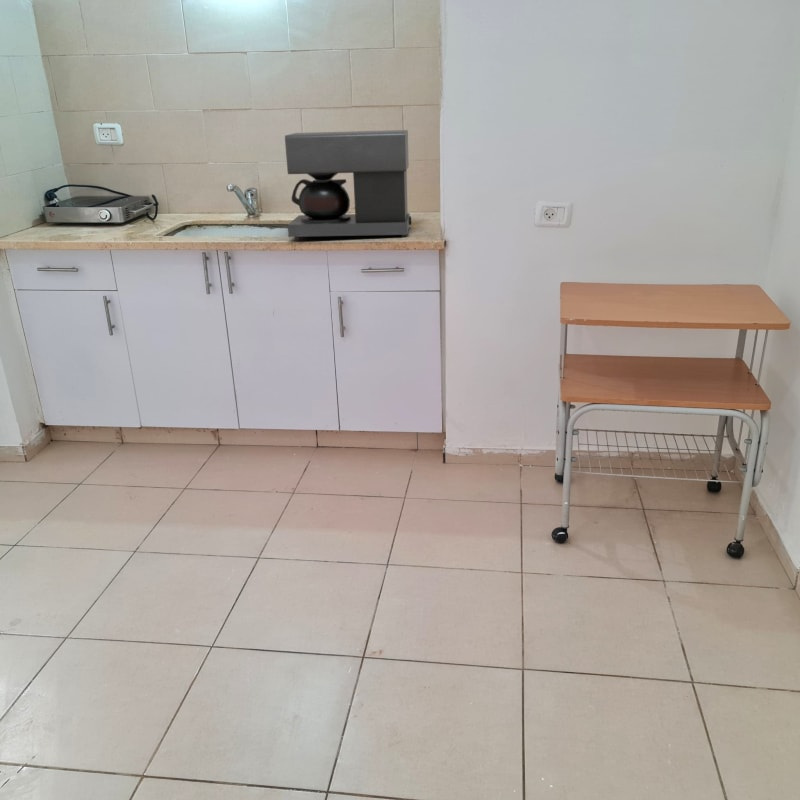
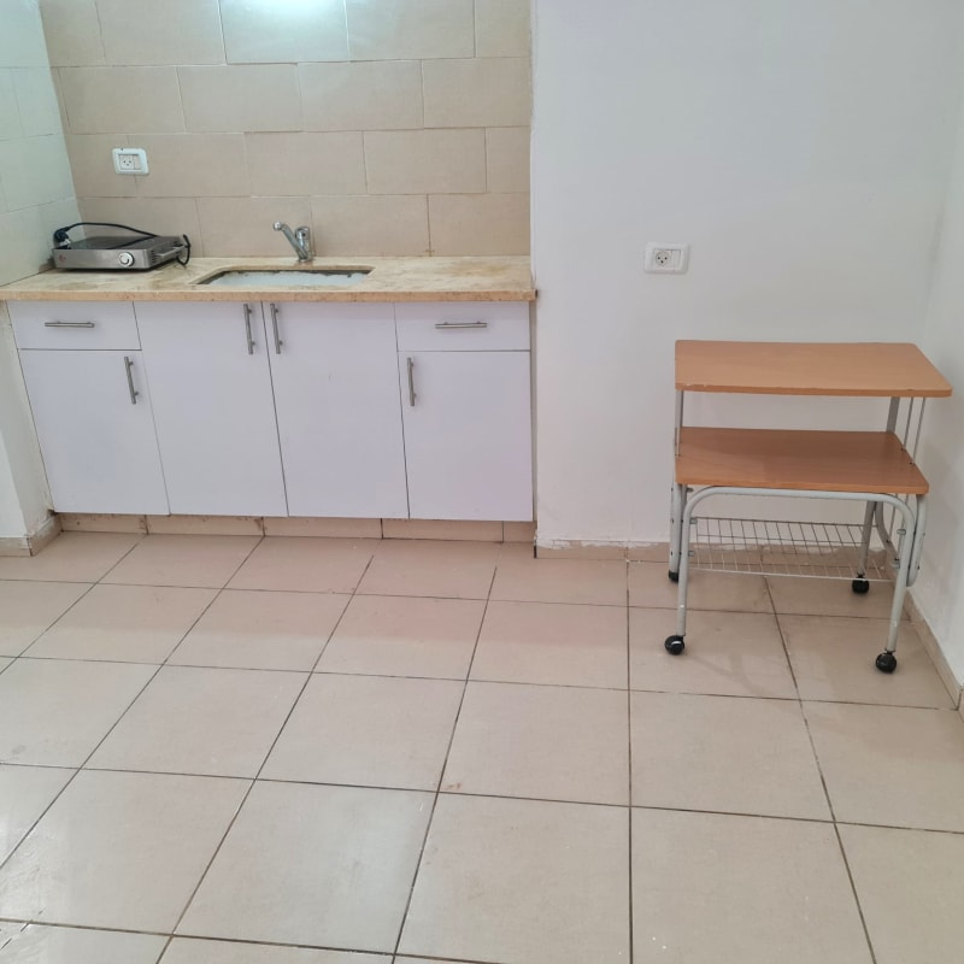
- coffee maker (354, 184)
